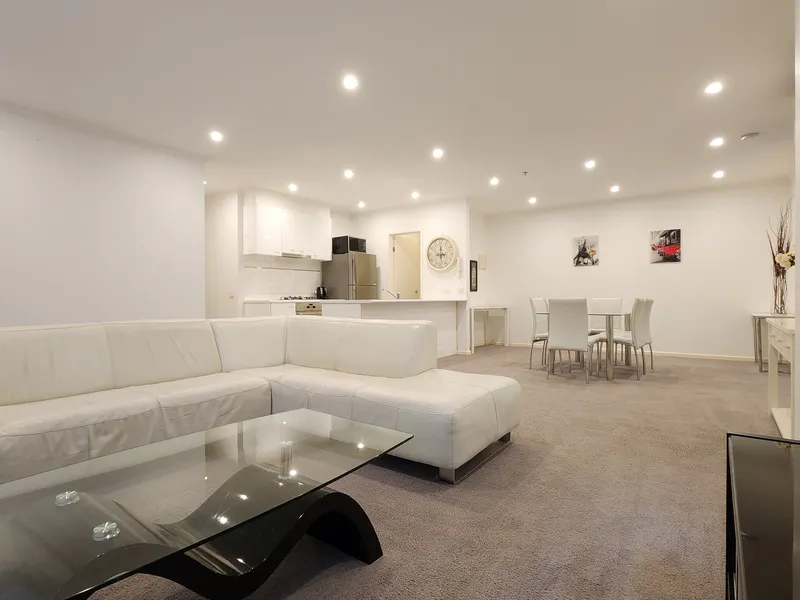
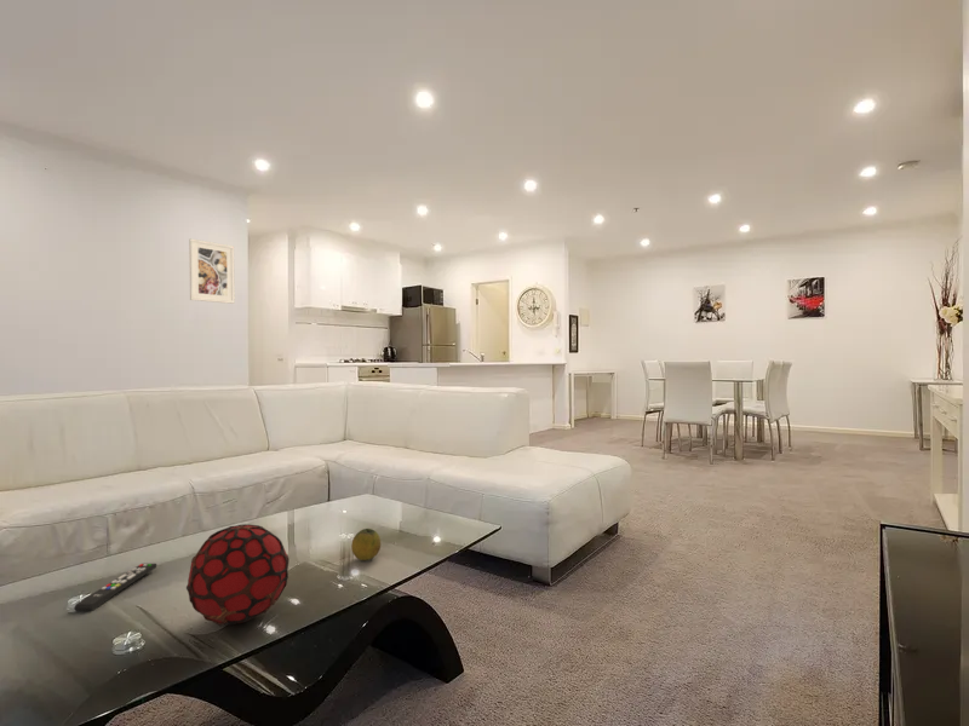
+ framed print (212, 272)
+ decorative orb (240, 572)
+ remote control (119, 584)
+ fruit (366, 544)
